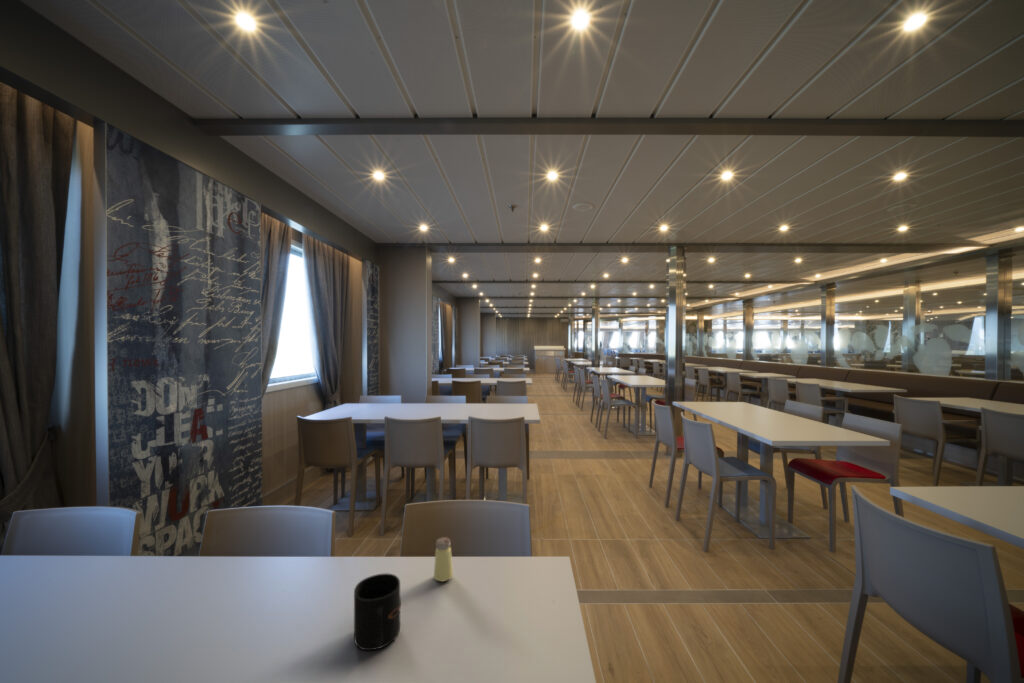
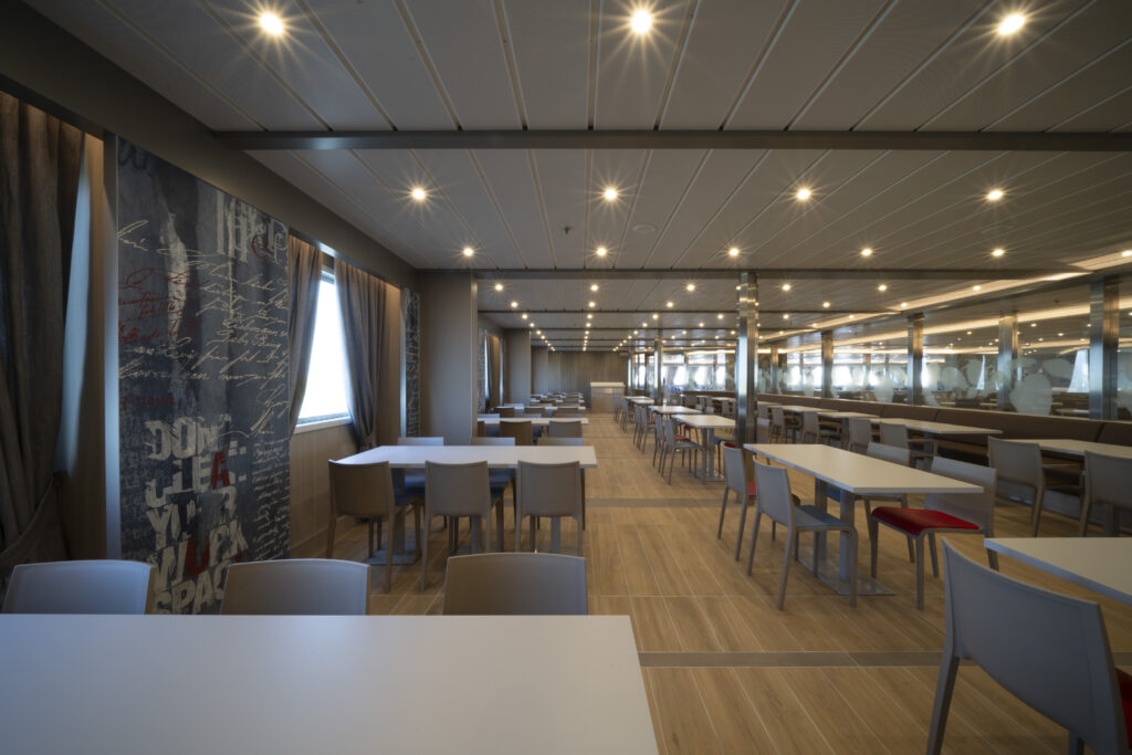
- mug (376, 615)
- saltshaker (443, 558)
